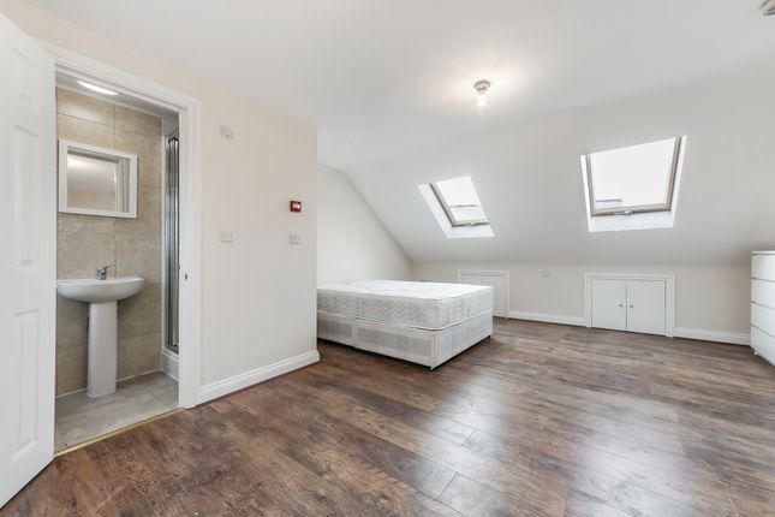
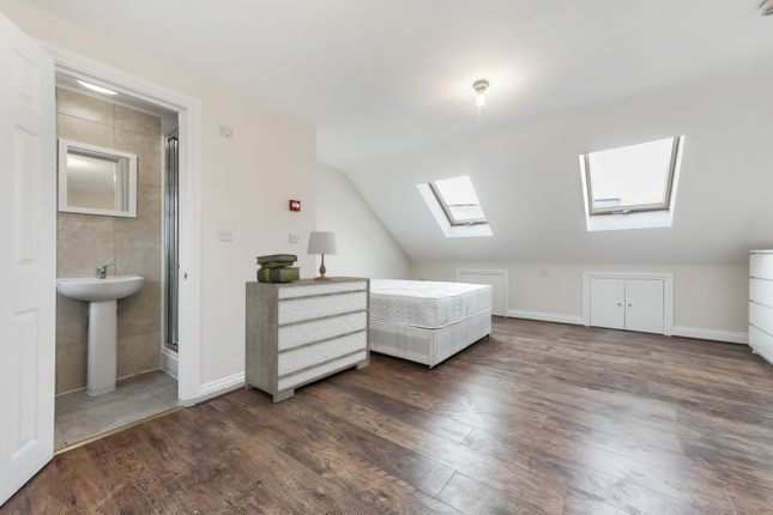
+ dresser (313, 327)
+ stack of books (277, 267)
+ table lamp (322, 255)
